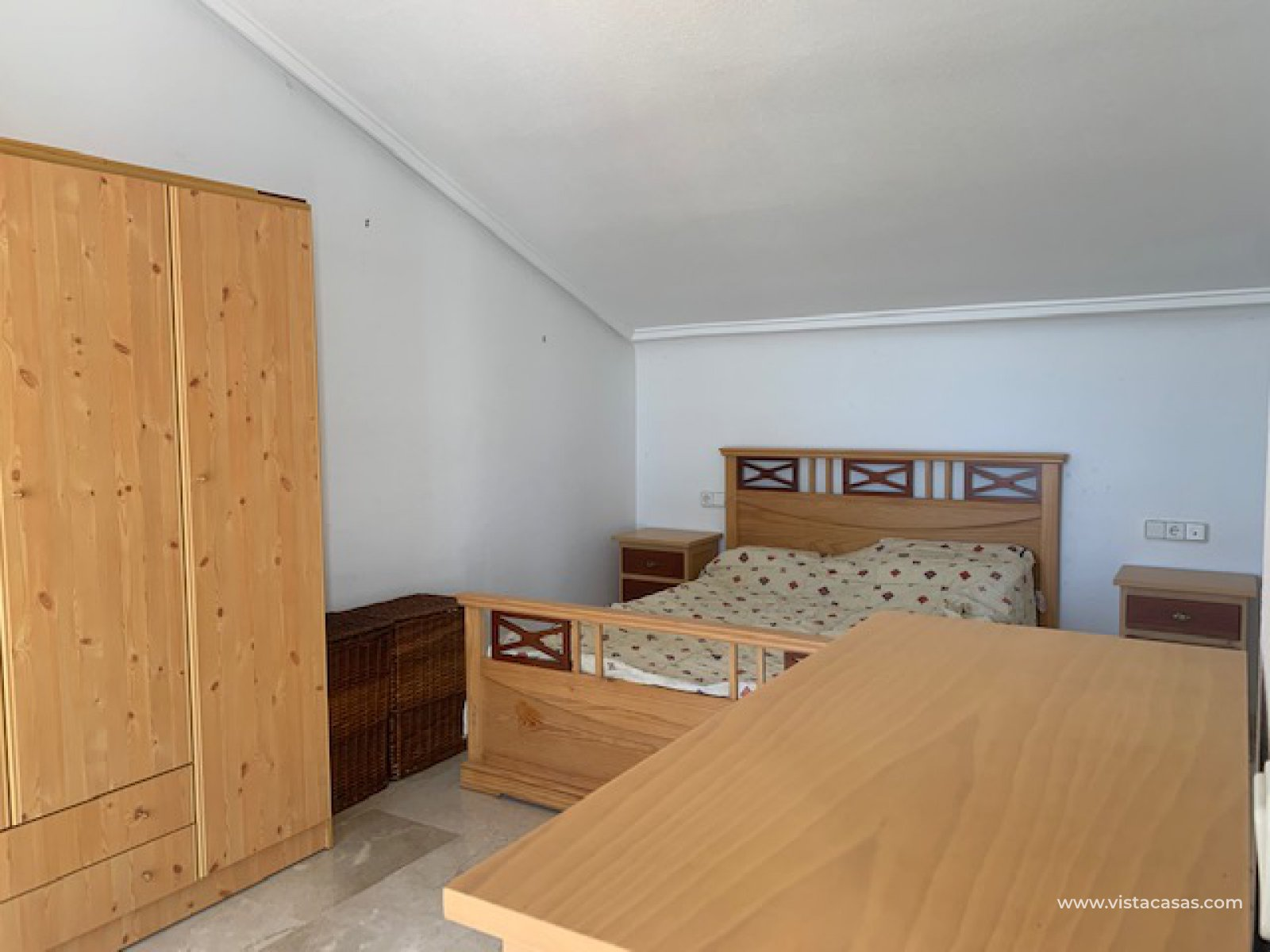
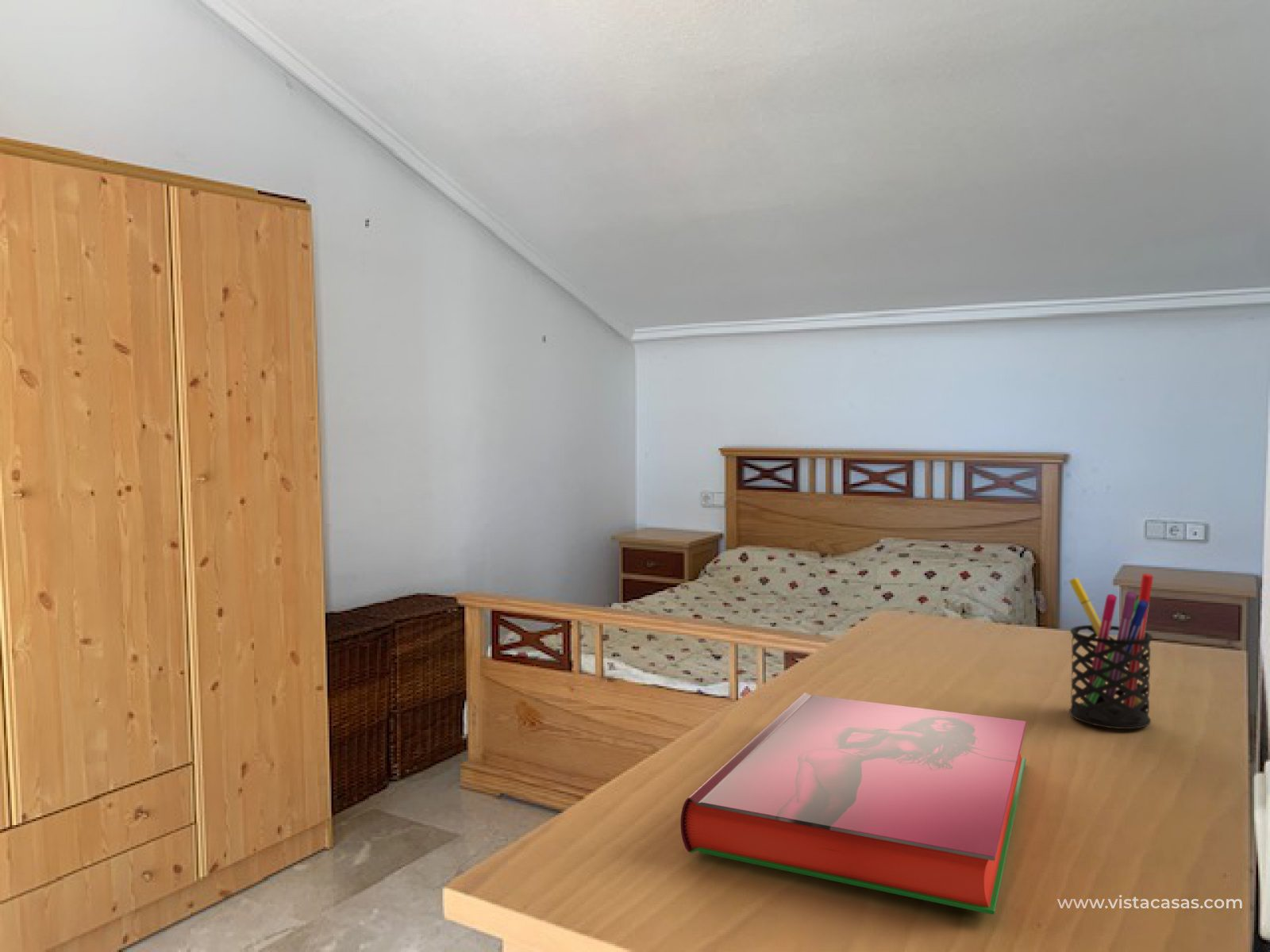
+ pen holder (1120, 643)
+ hardback book (872, 777)
